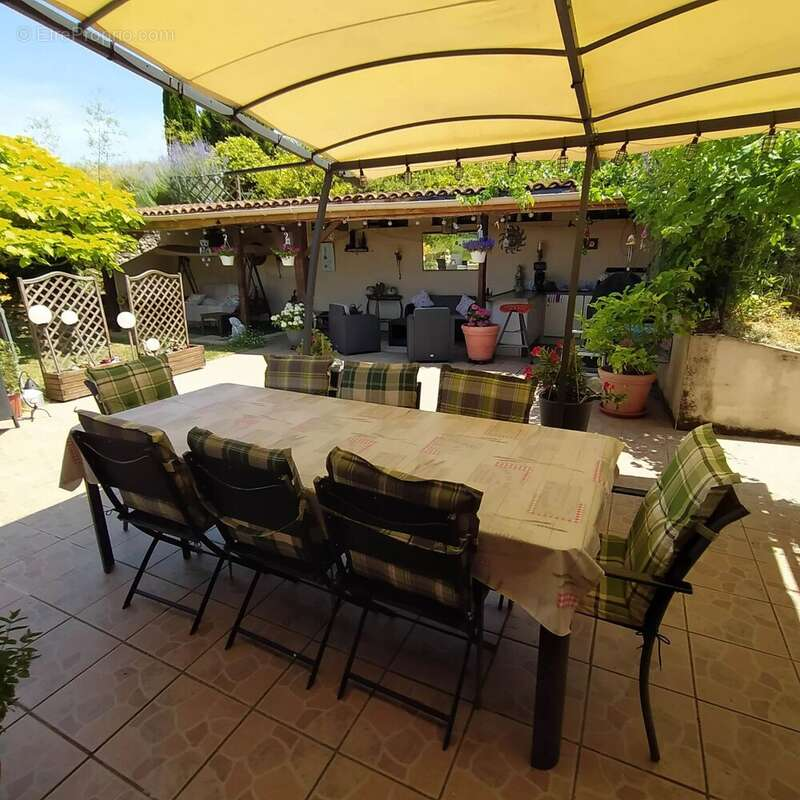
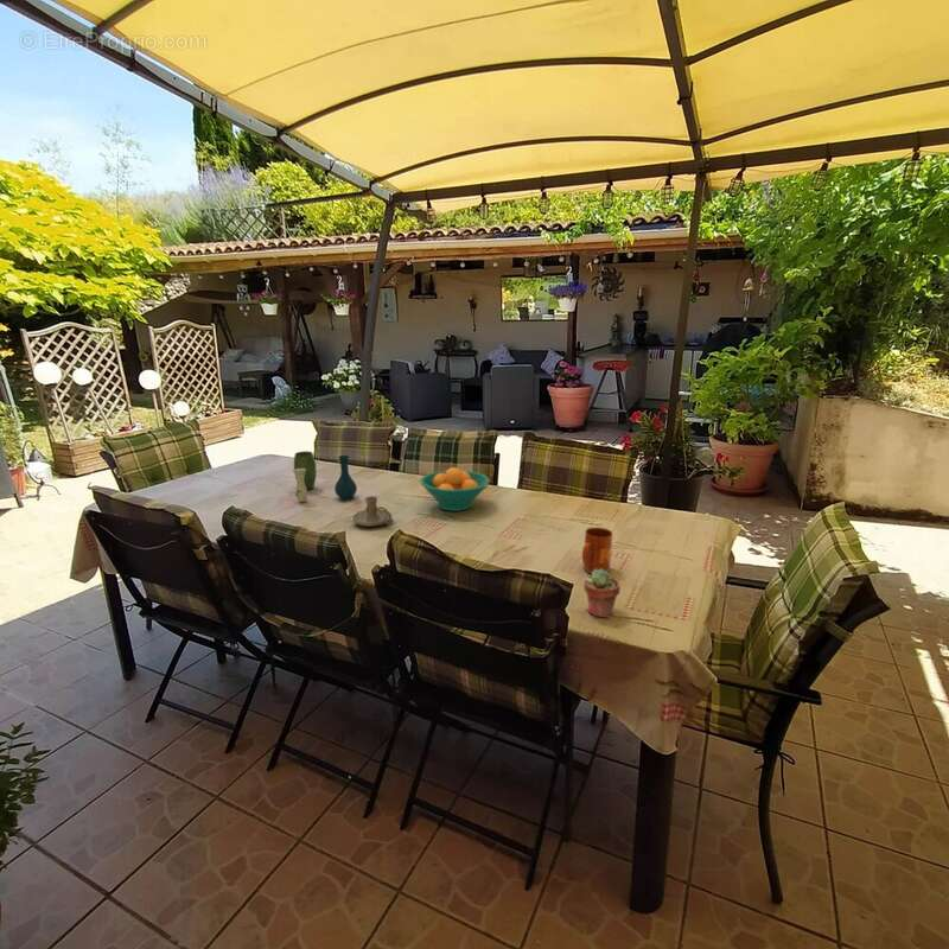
+ potted succulent (600, 591)
+ mug (593, 553)
+ fruit bowl (454, 486)
+ vase (313, 474)
+ candle holder (374, 511)
